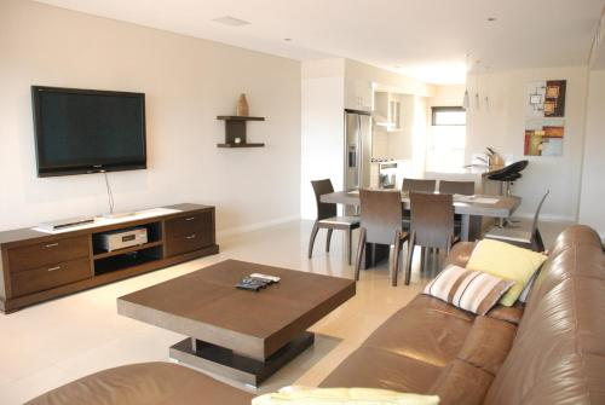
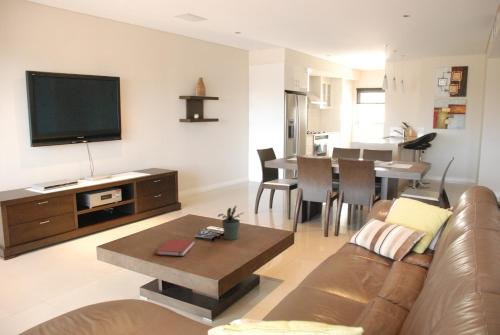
+ potted plant (231, 222)
+ book (176, 247)
